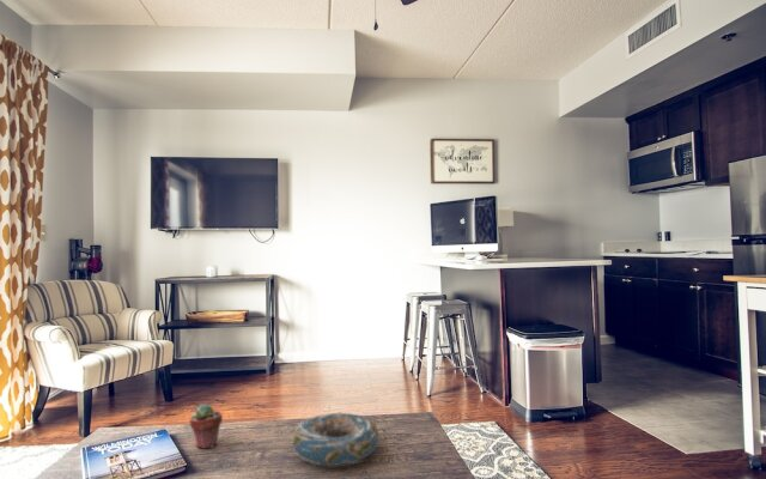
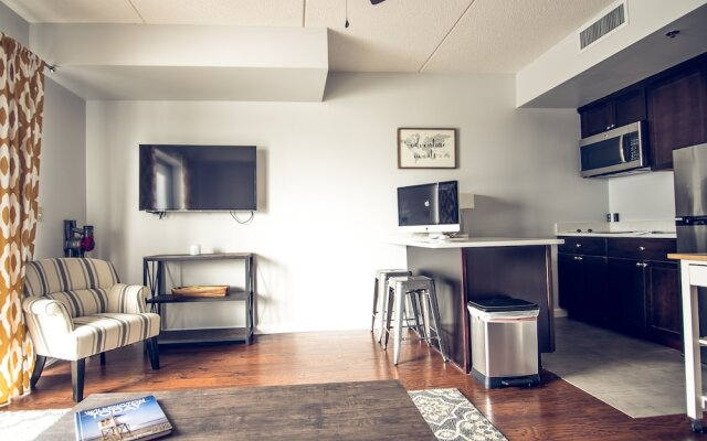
- potted succulent (206, 424)
- decorative bowl (336, 436)
